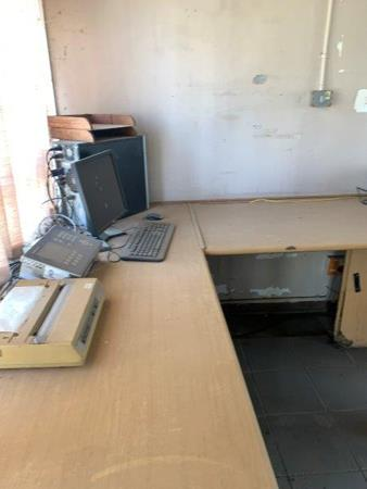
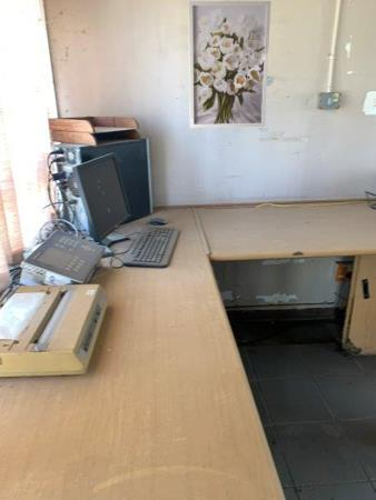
+ wall art (228, 67)
